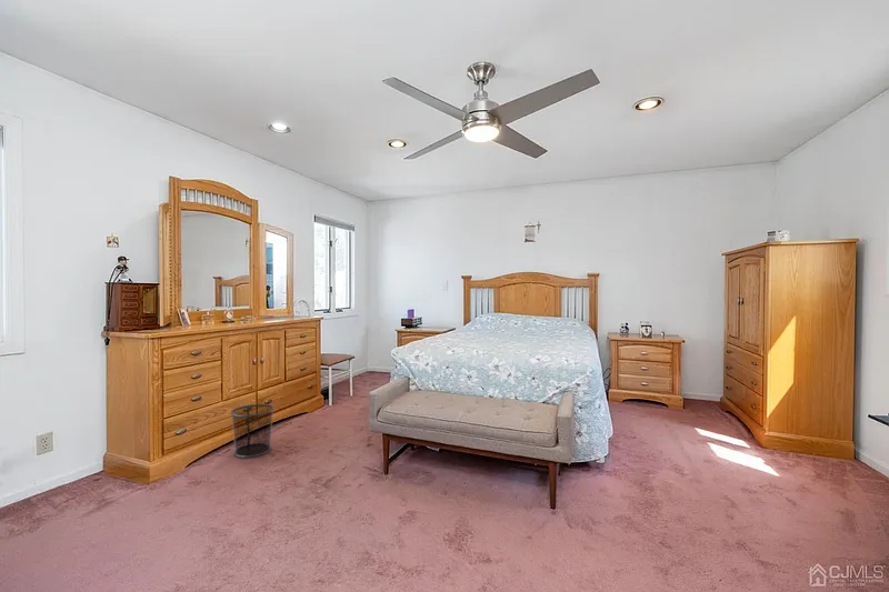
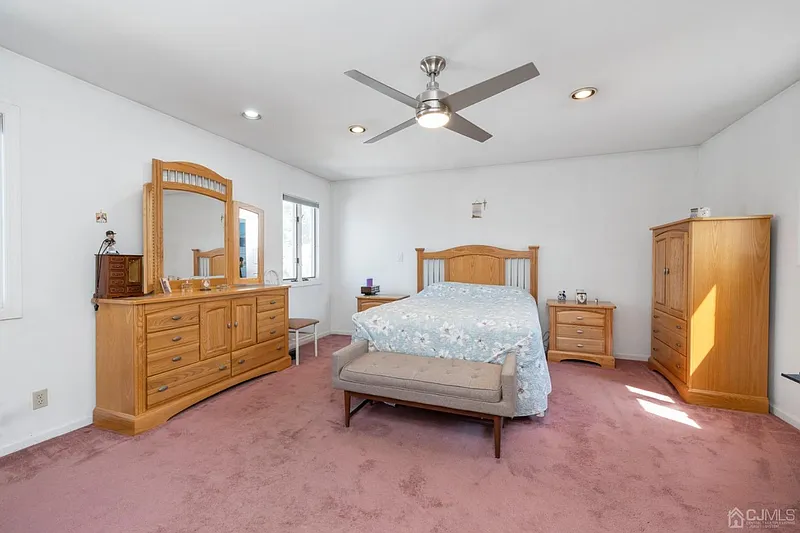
- waste bin (252, 430)
